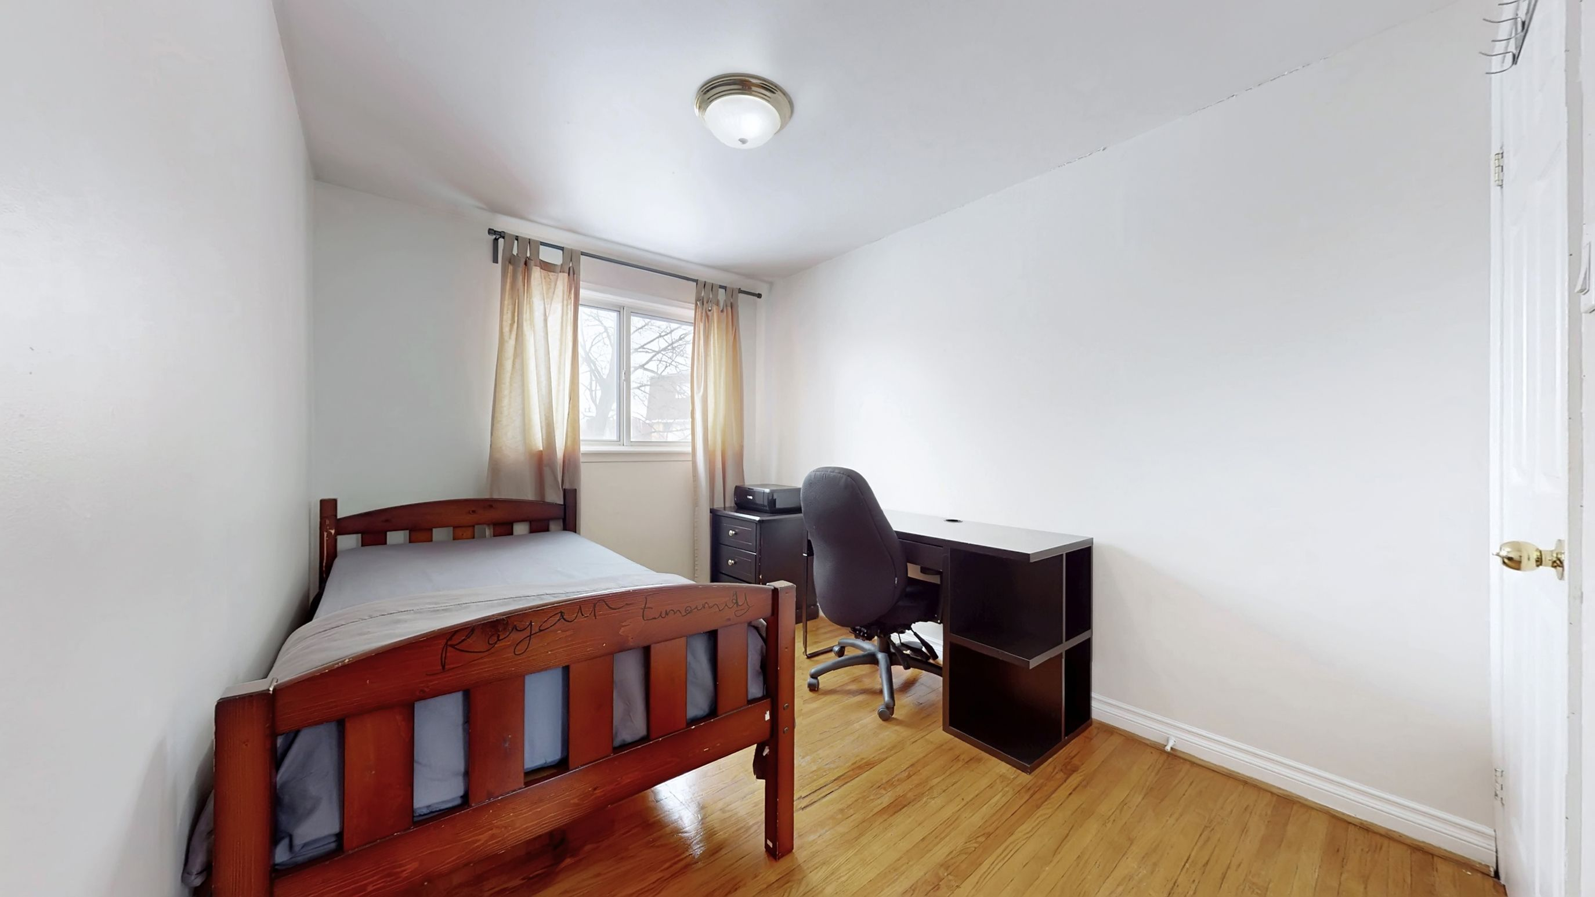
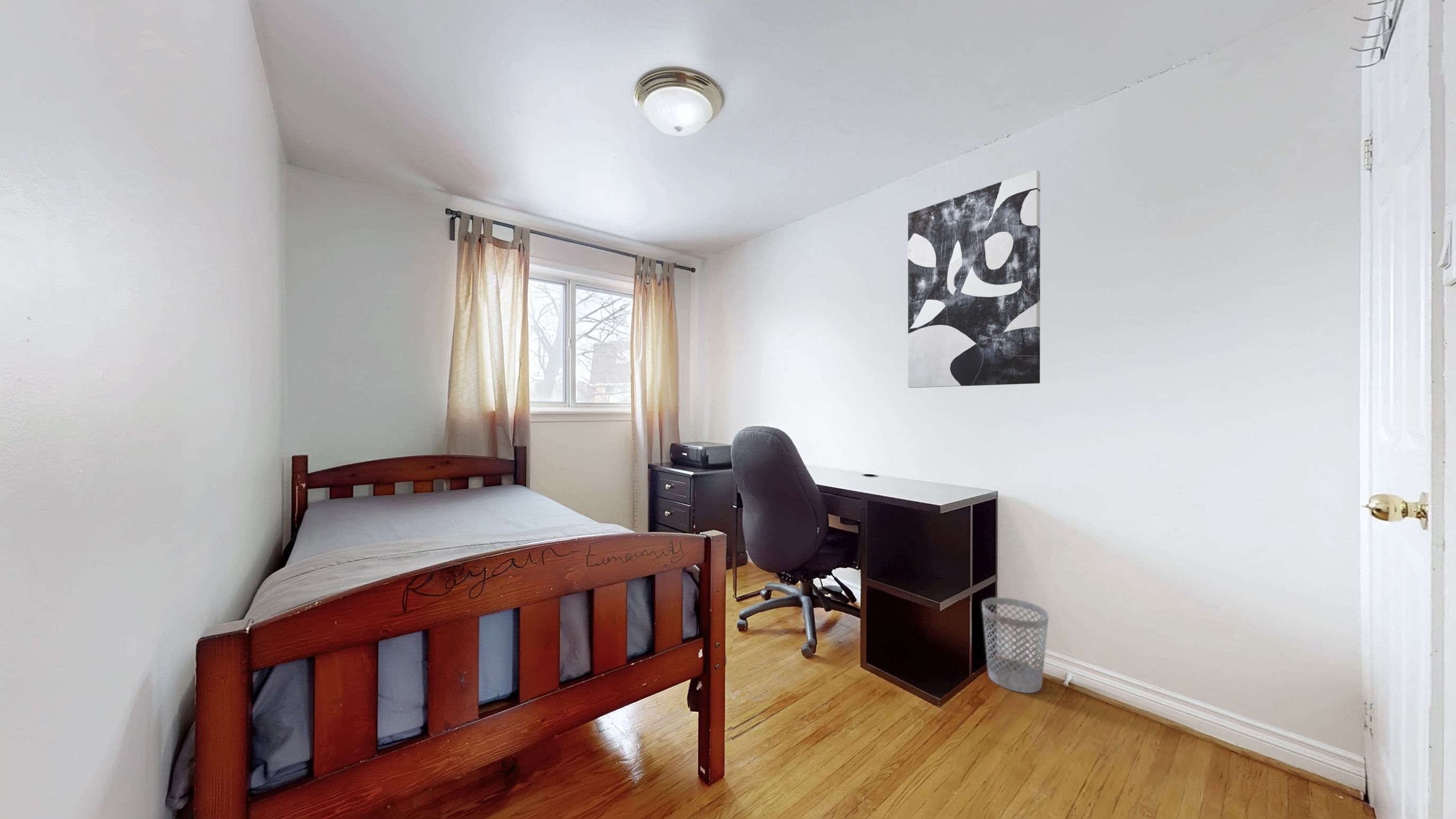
+ wall art (968, 290)
+ wastebasket (1014, 644)
